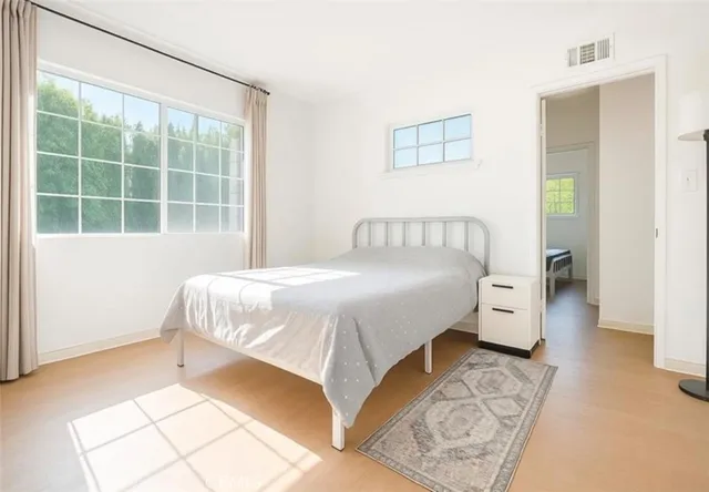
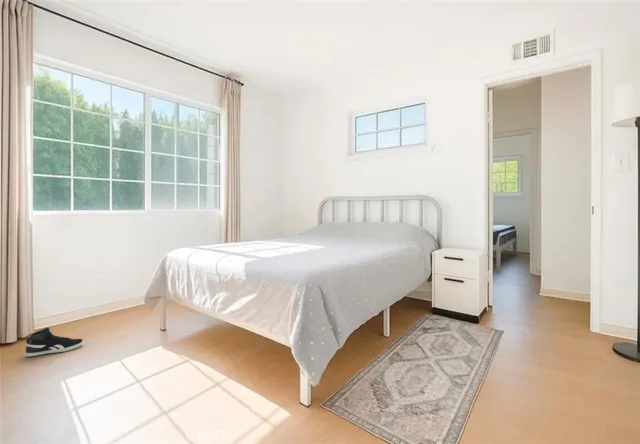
+ sneaker (55, 338)
